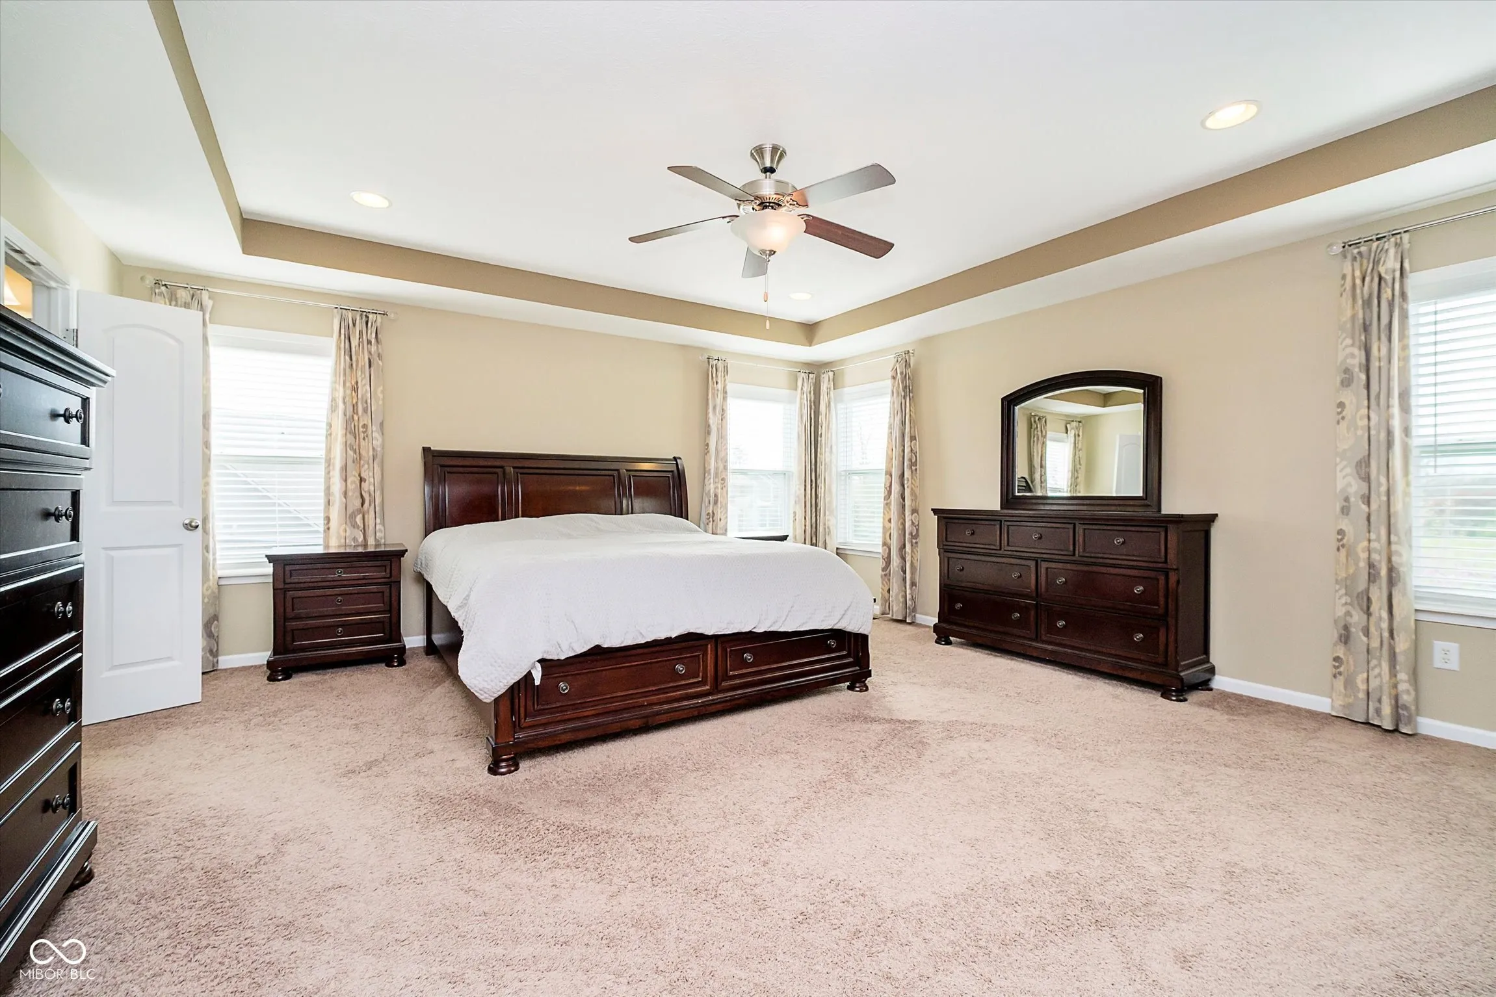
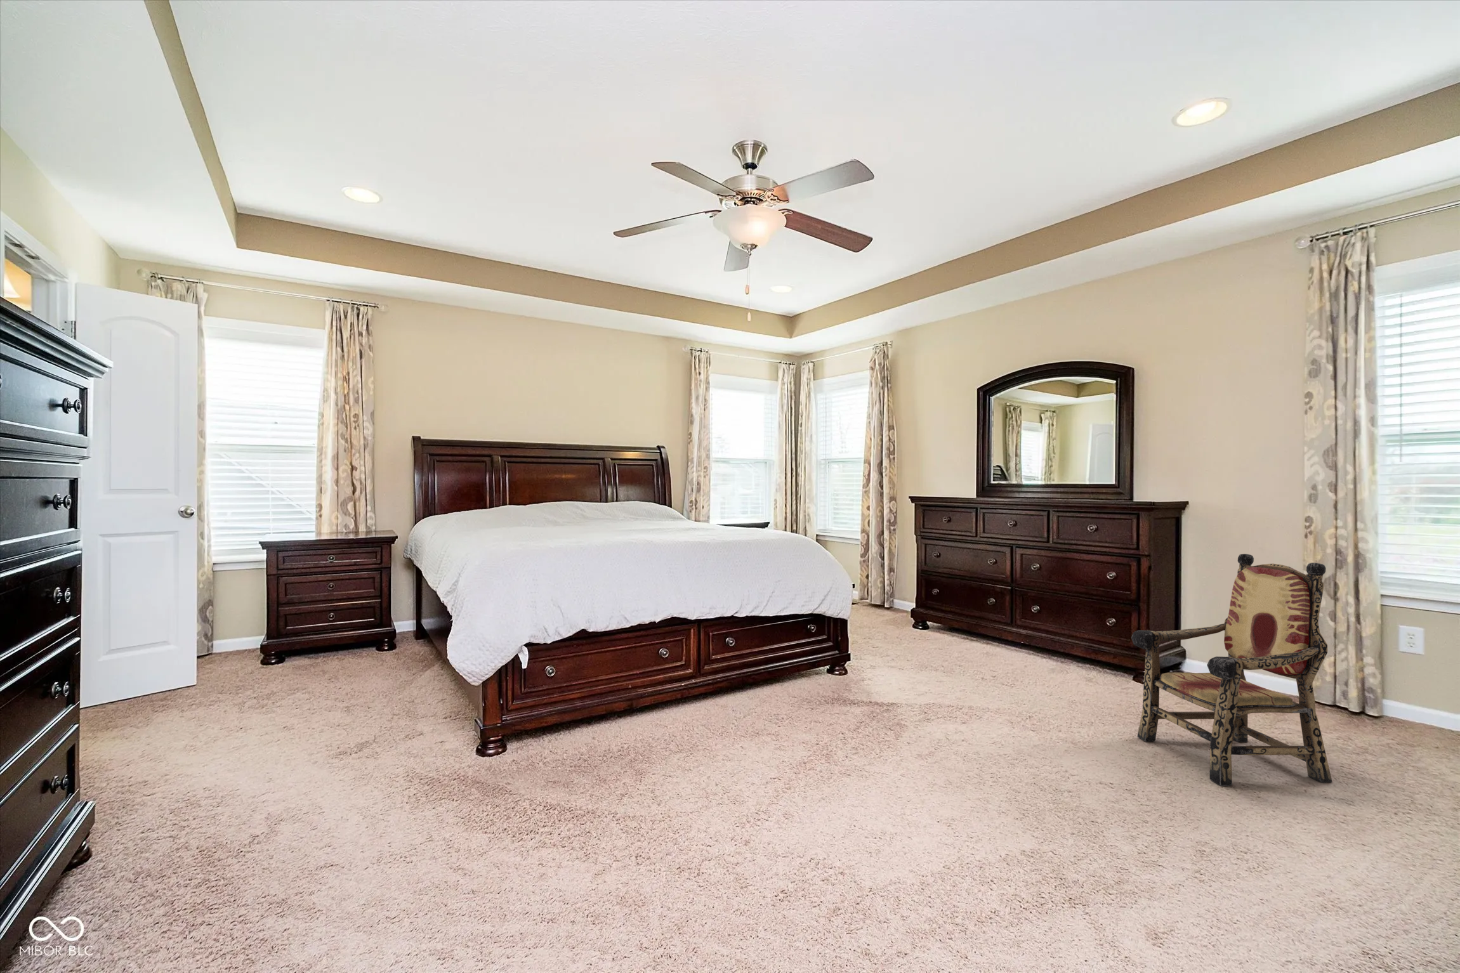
+ armchair (1228, 658)
